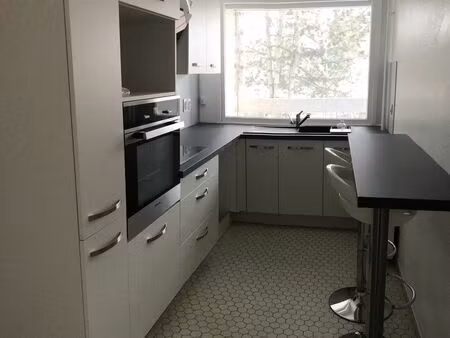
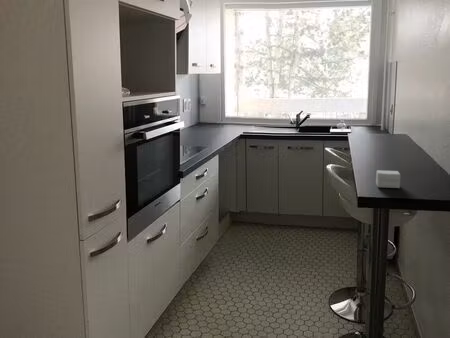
+ small box (387, 178)
